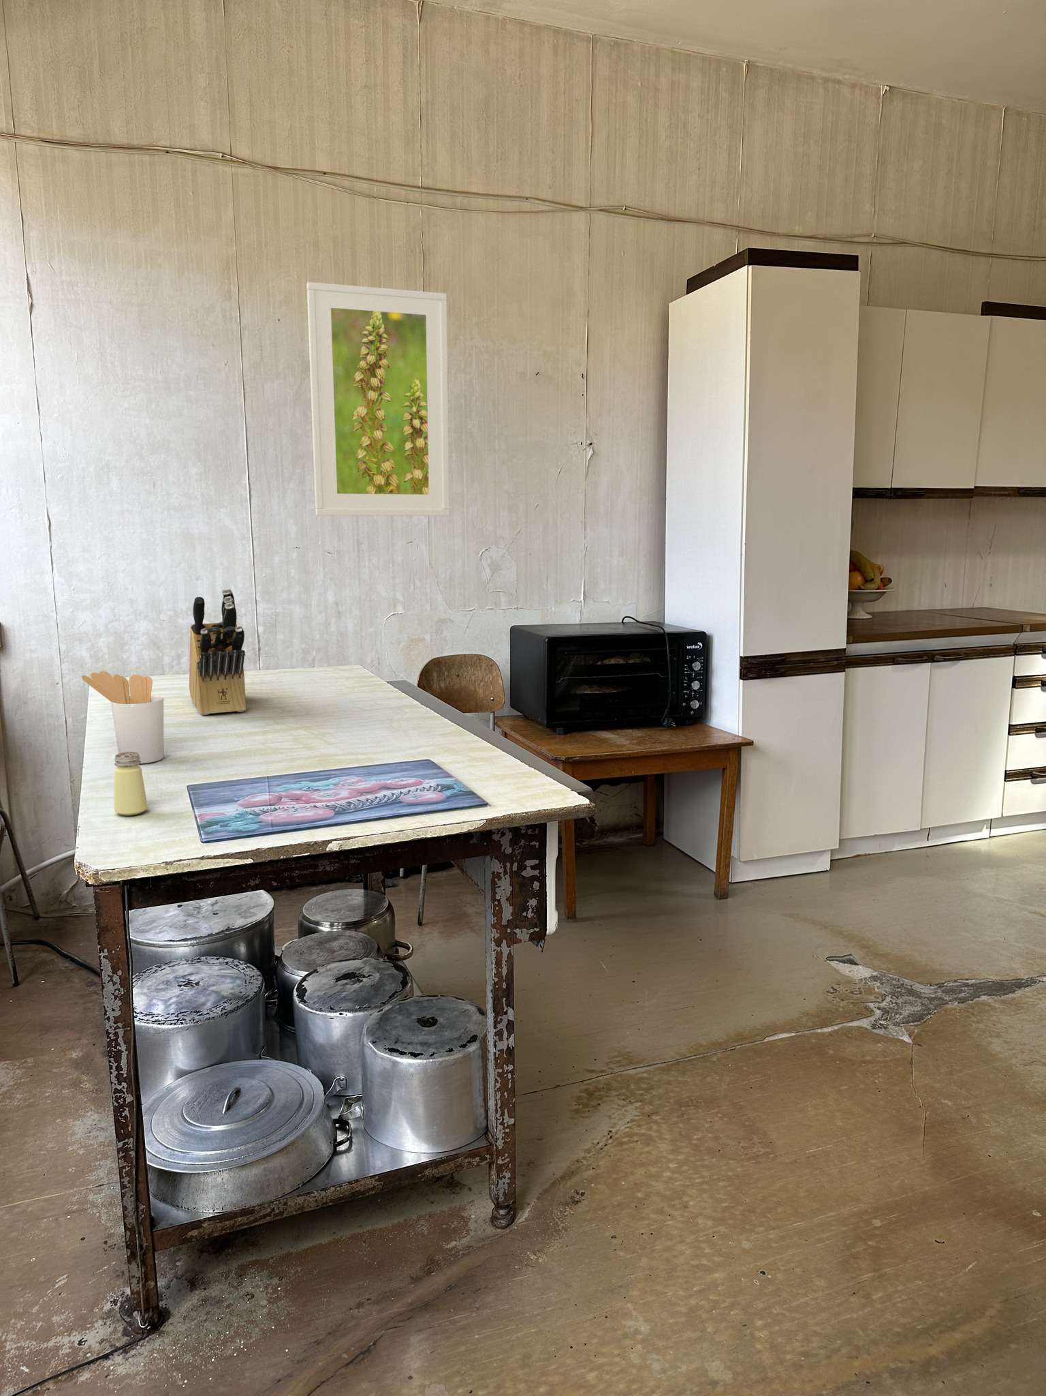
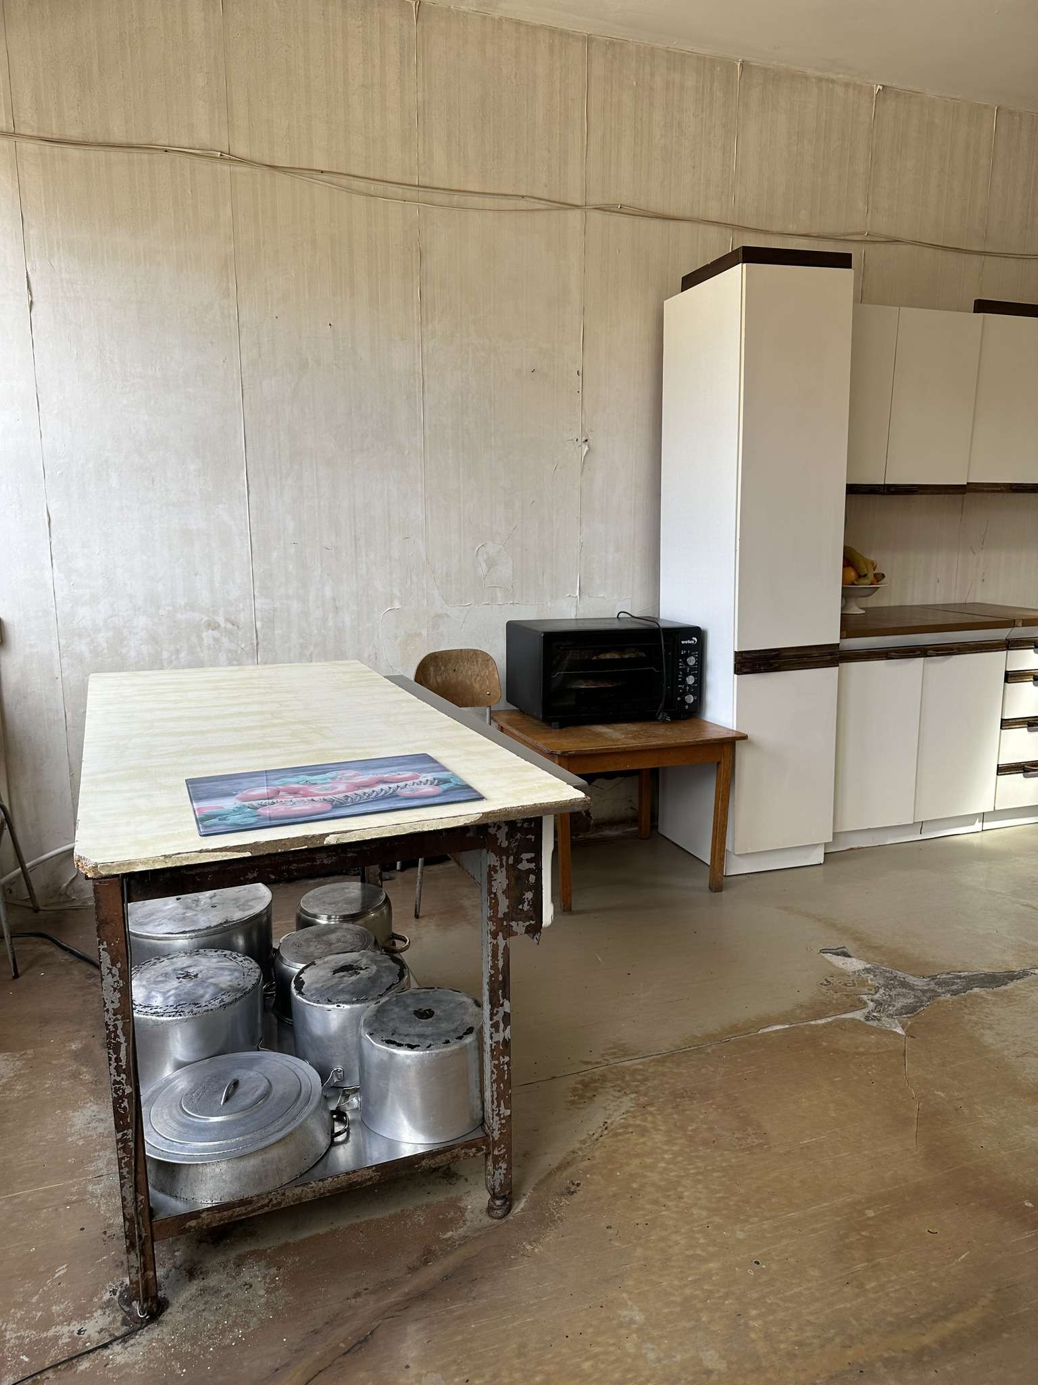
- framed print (380, 405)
- utensil holder (126, 714)
- saltshaker (129, 782)
- knife block (215, 647)
